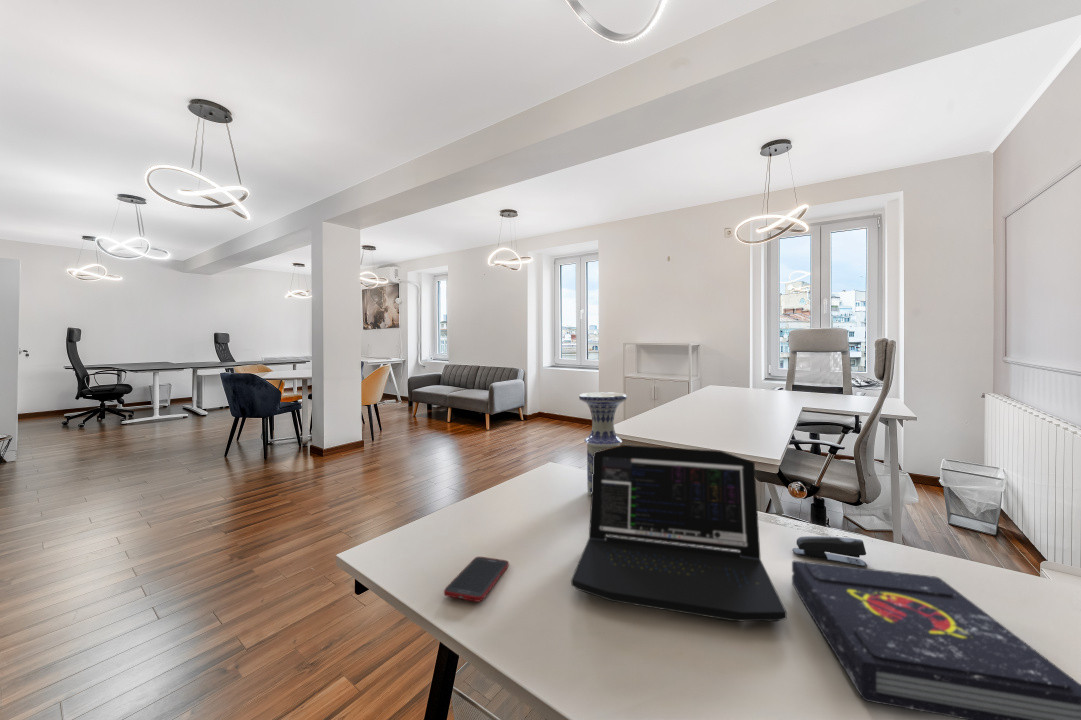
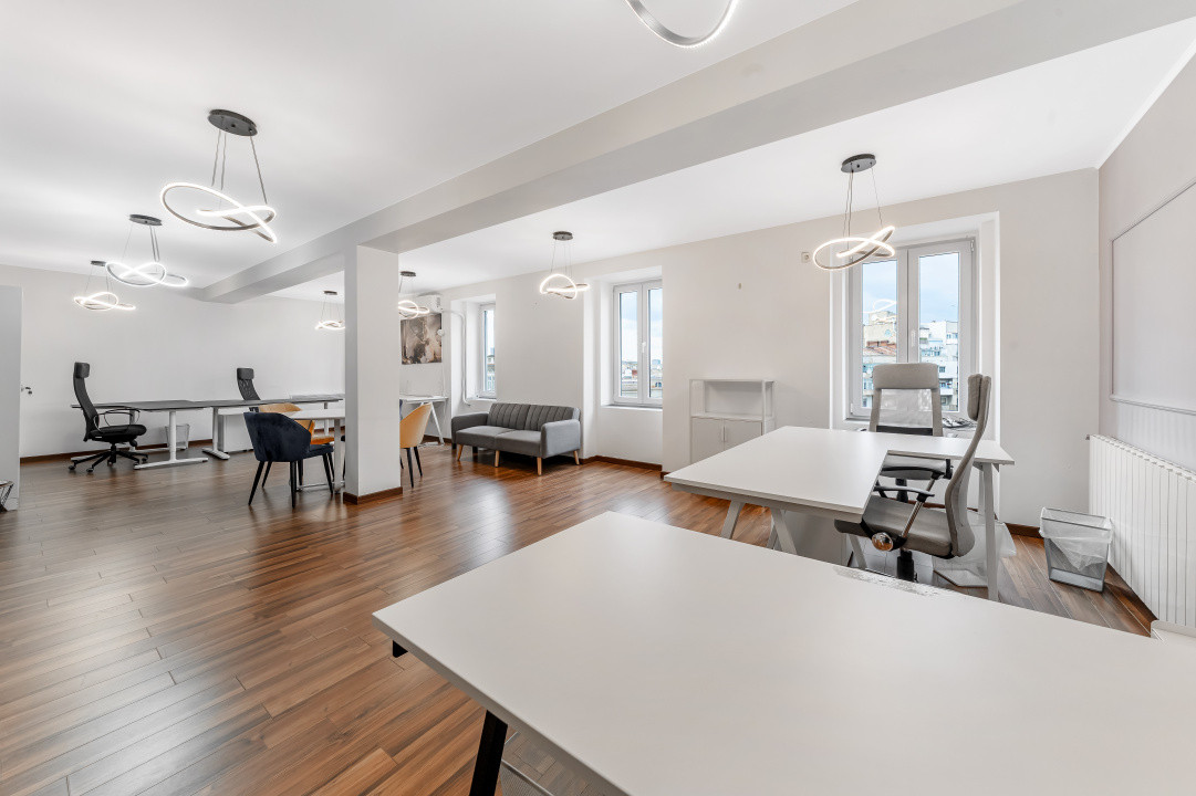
- vase (602, 444)
- stapler (828, 546)
- laptop (670, 517)
- book (906, 627)
- cell phone (478, 577)
